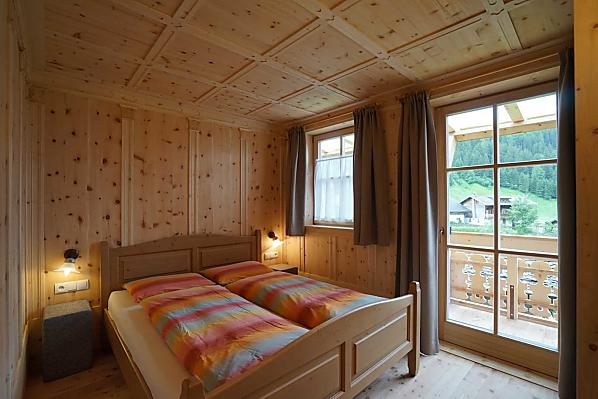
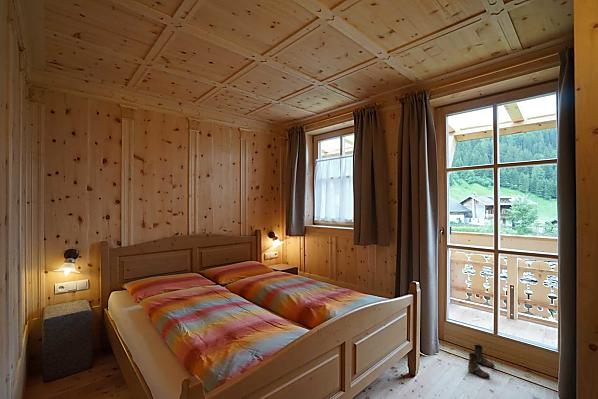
+ boots (481, 360)
